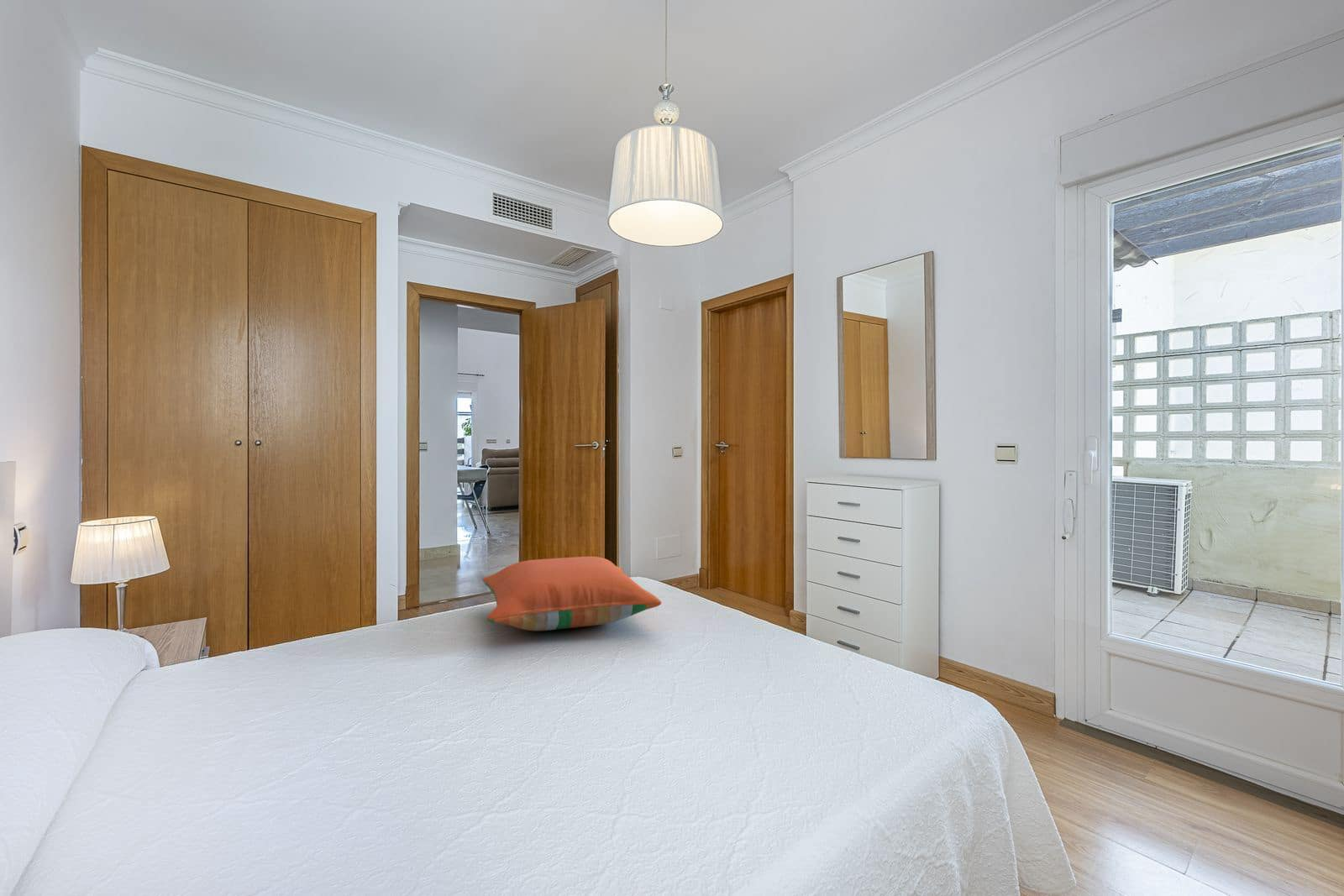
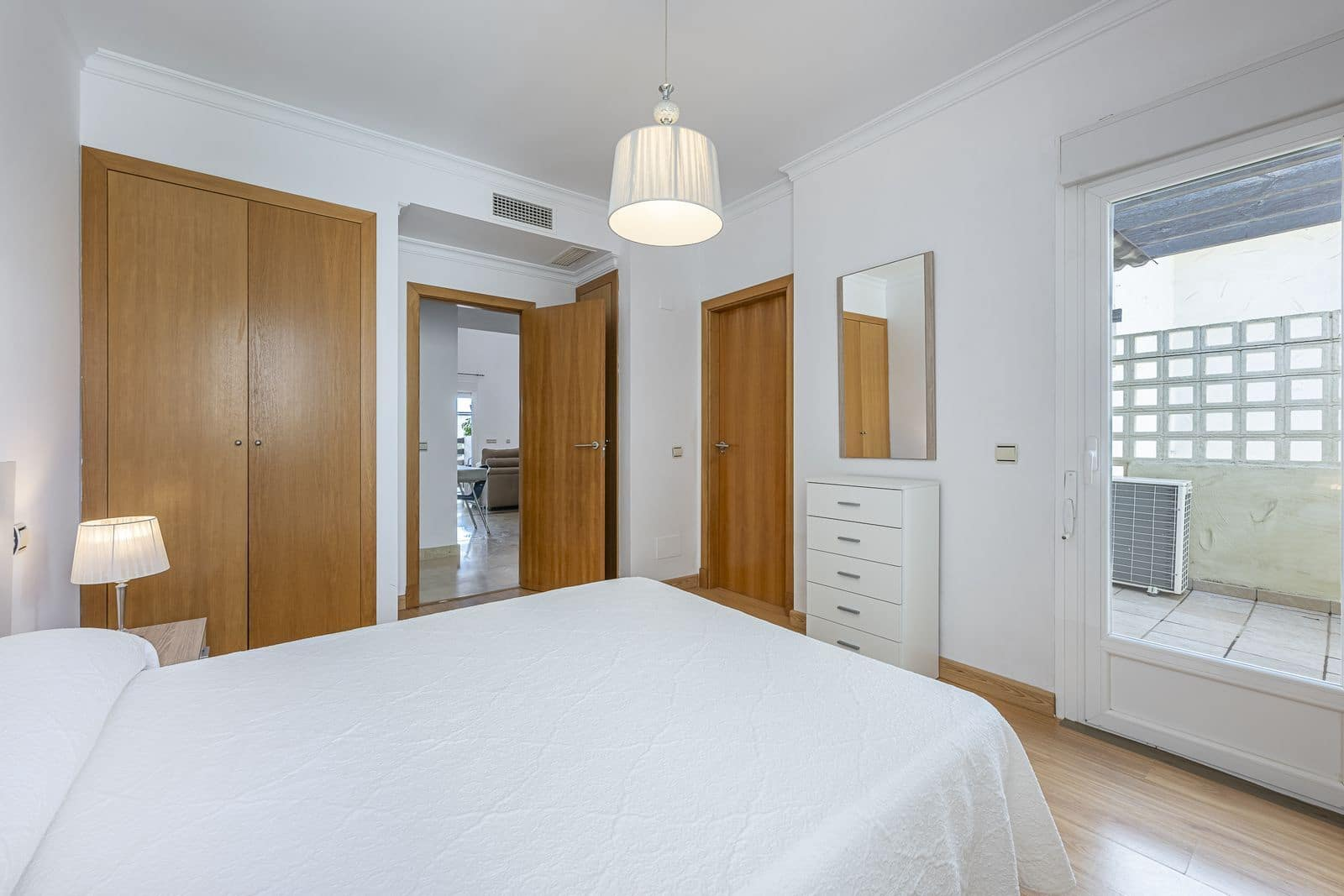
- pillow (564, 589)
